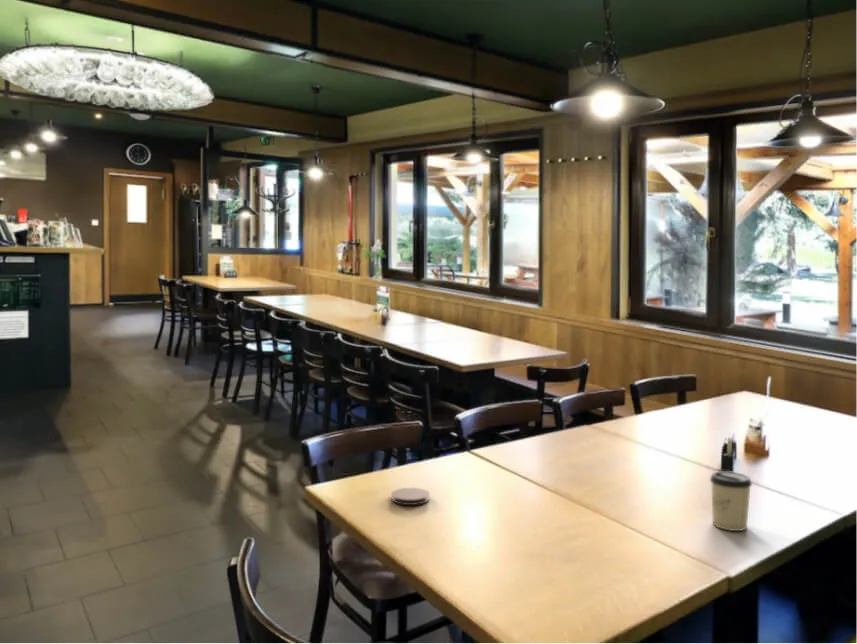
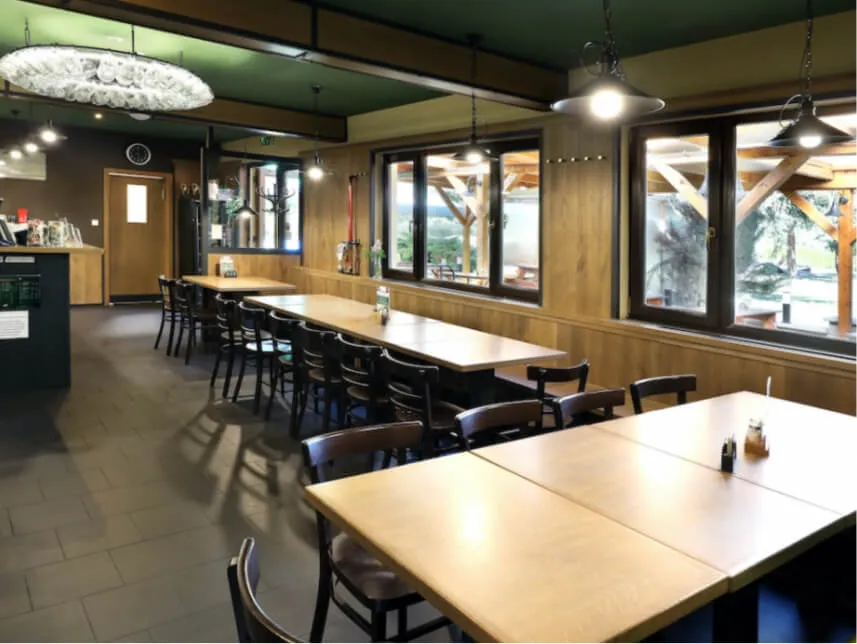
- coaster (410, 496)
- cup (730, 500)
